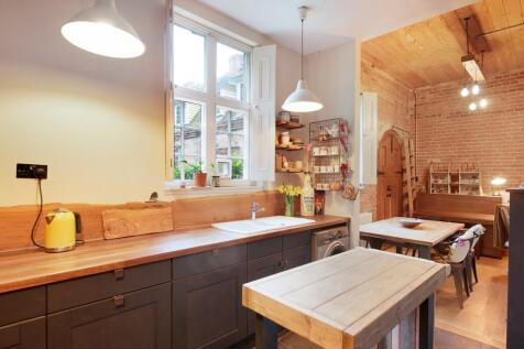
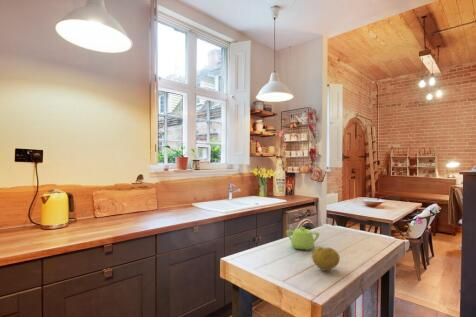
+ fruit (325, 258)
+ teapot (302, 236)
